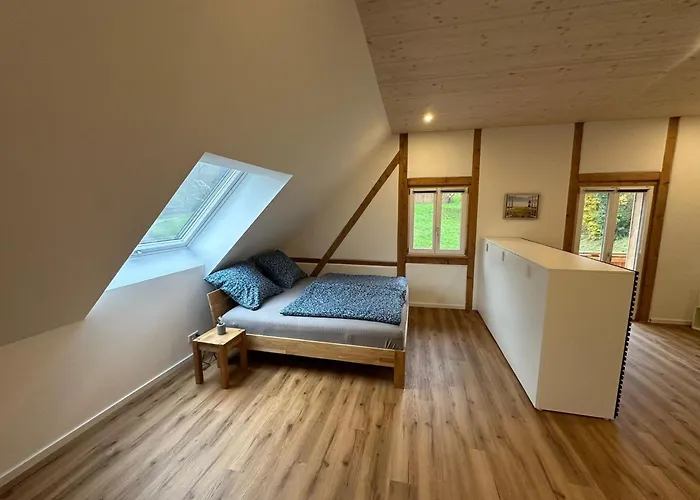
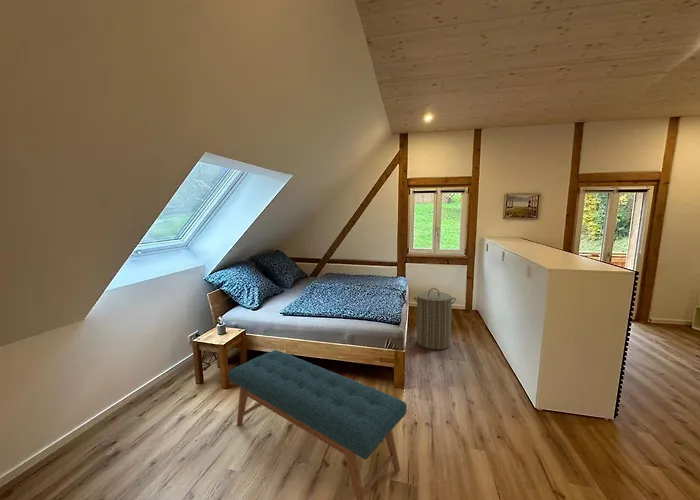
+ laundry hamper (434, 315)
+ bench (309, 412)
